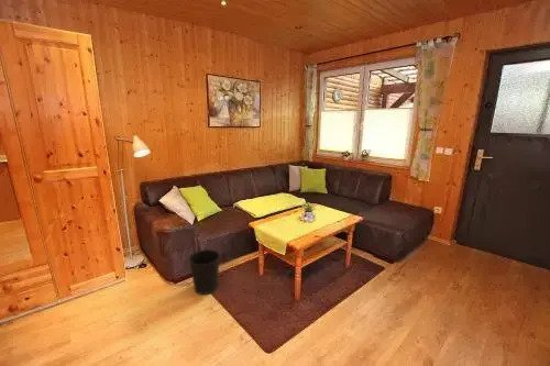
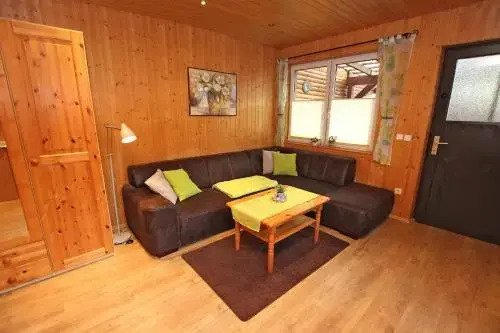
- wastebasket (205, 271)
